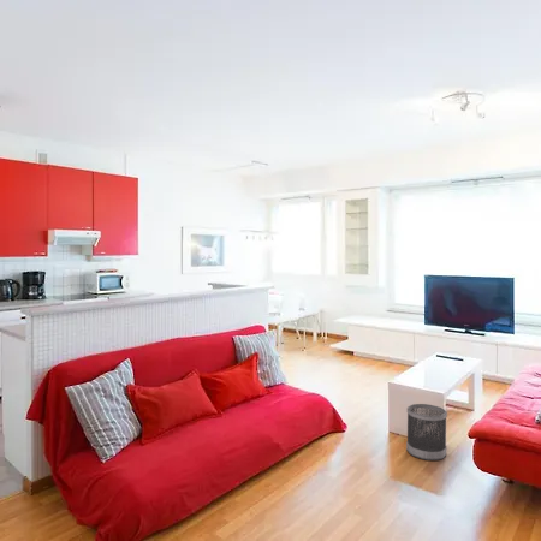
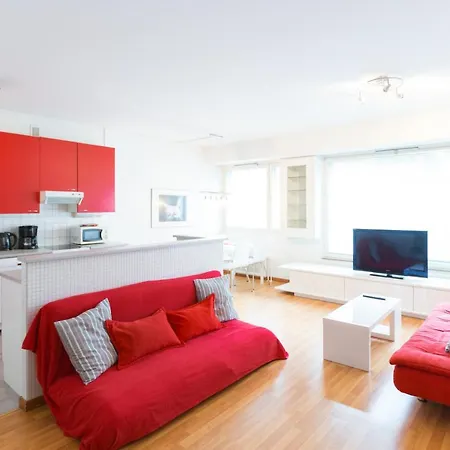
- wastebasket (426, 430)
